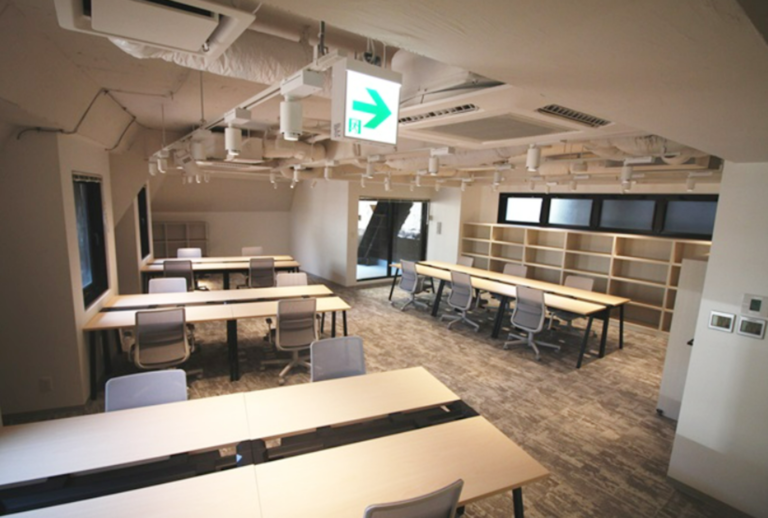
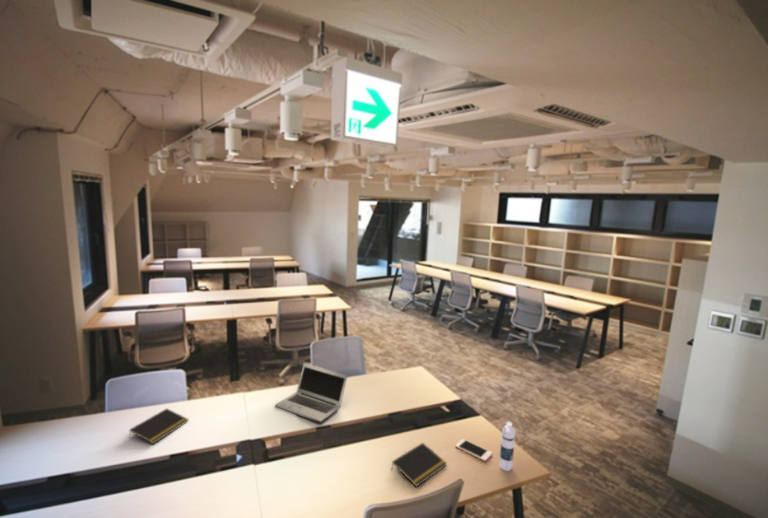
+ water bottle (507, 445)
+ notepad (419, 463)
+ notepad (160, 425)
+ cell phone (473, 449)
+ laptop (311, 390)
